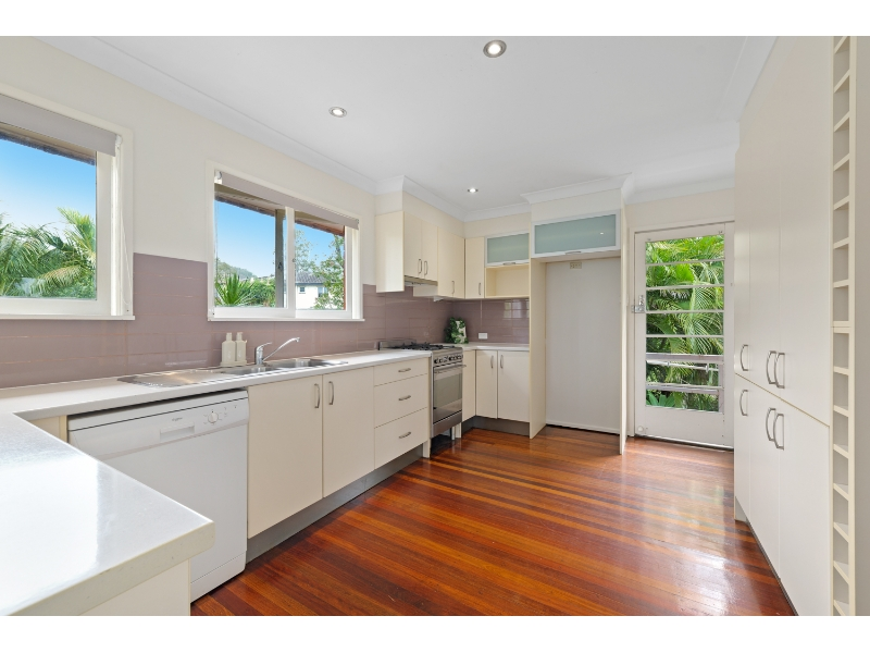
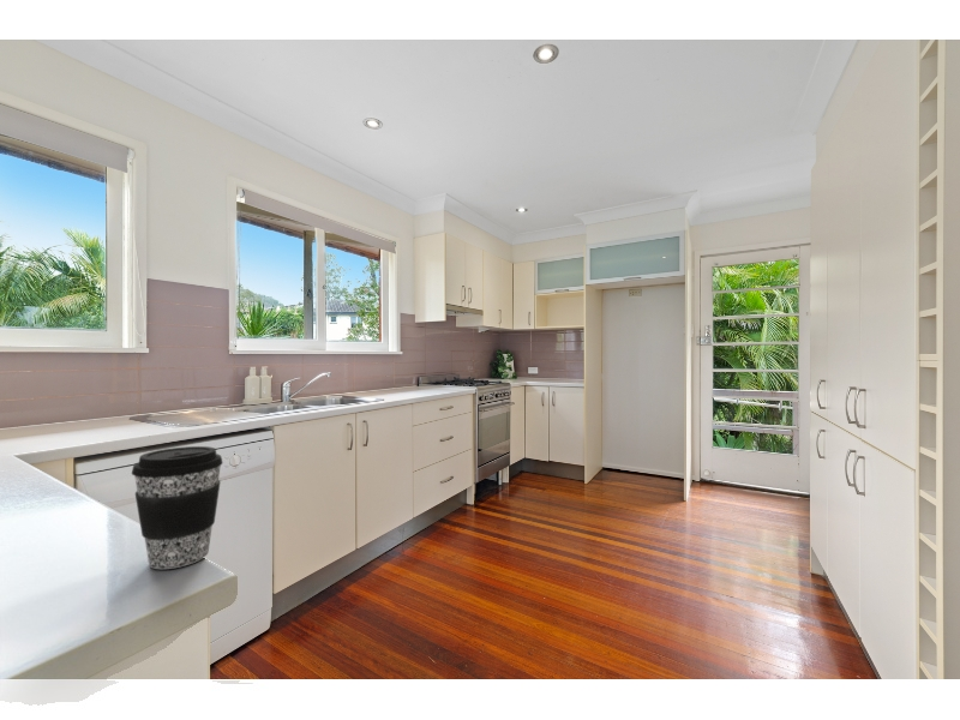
+ coffee cup (179, 504)
